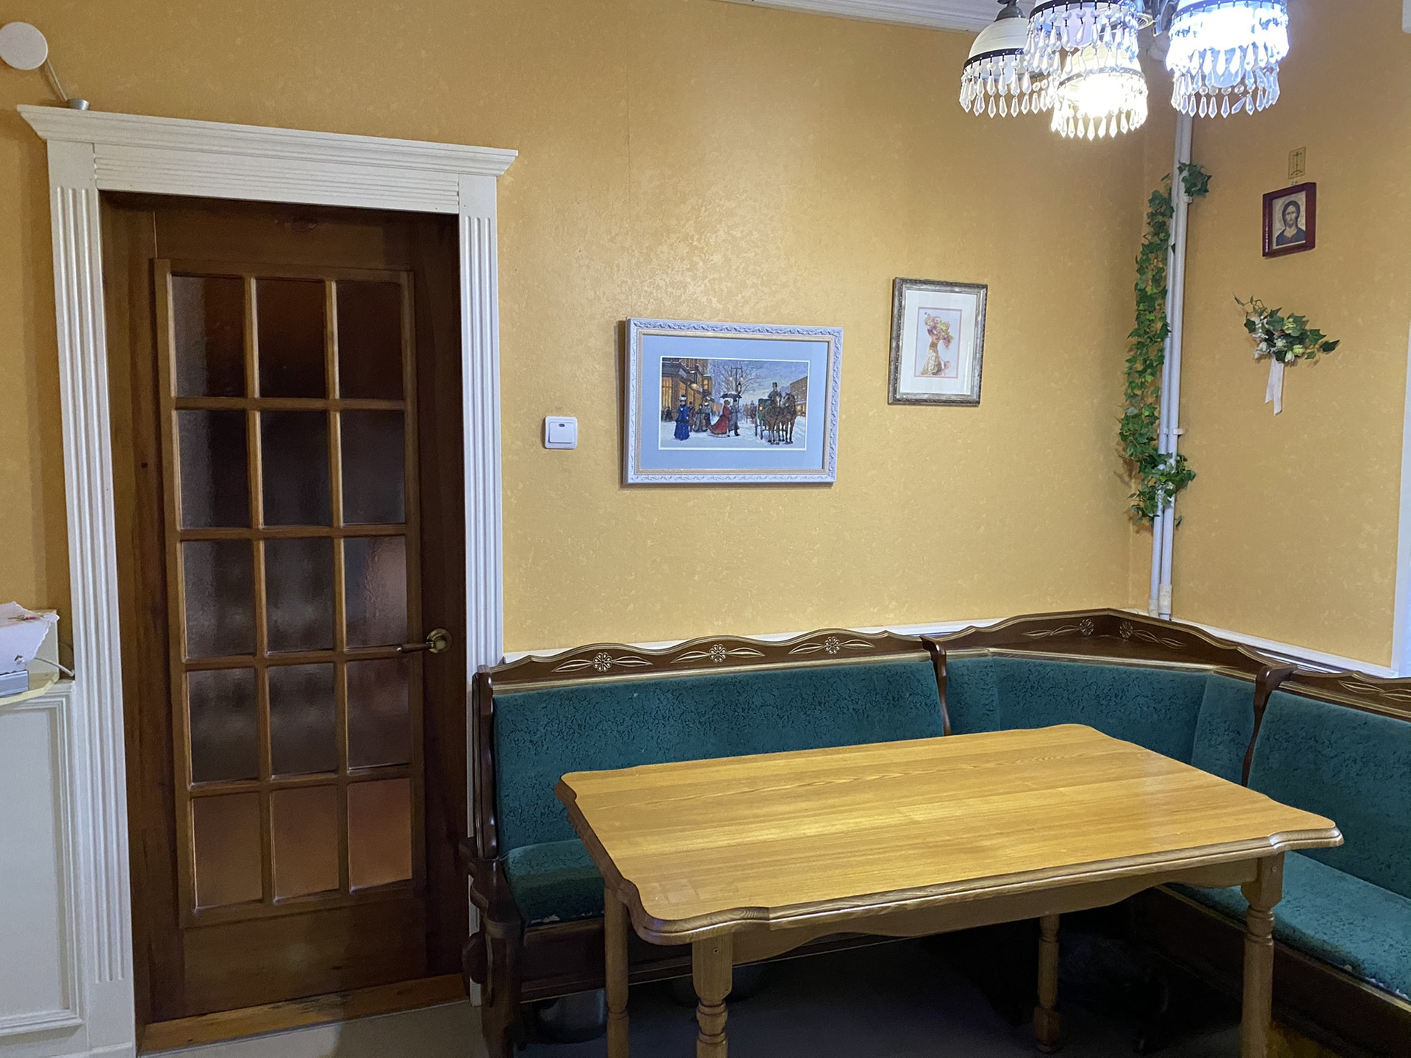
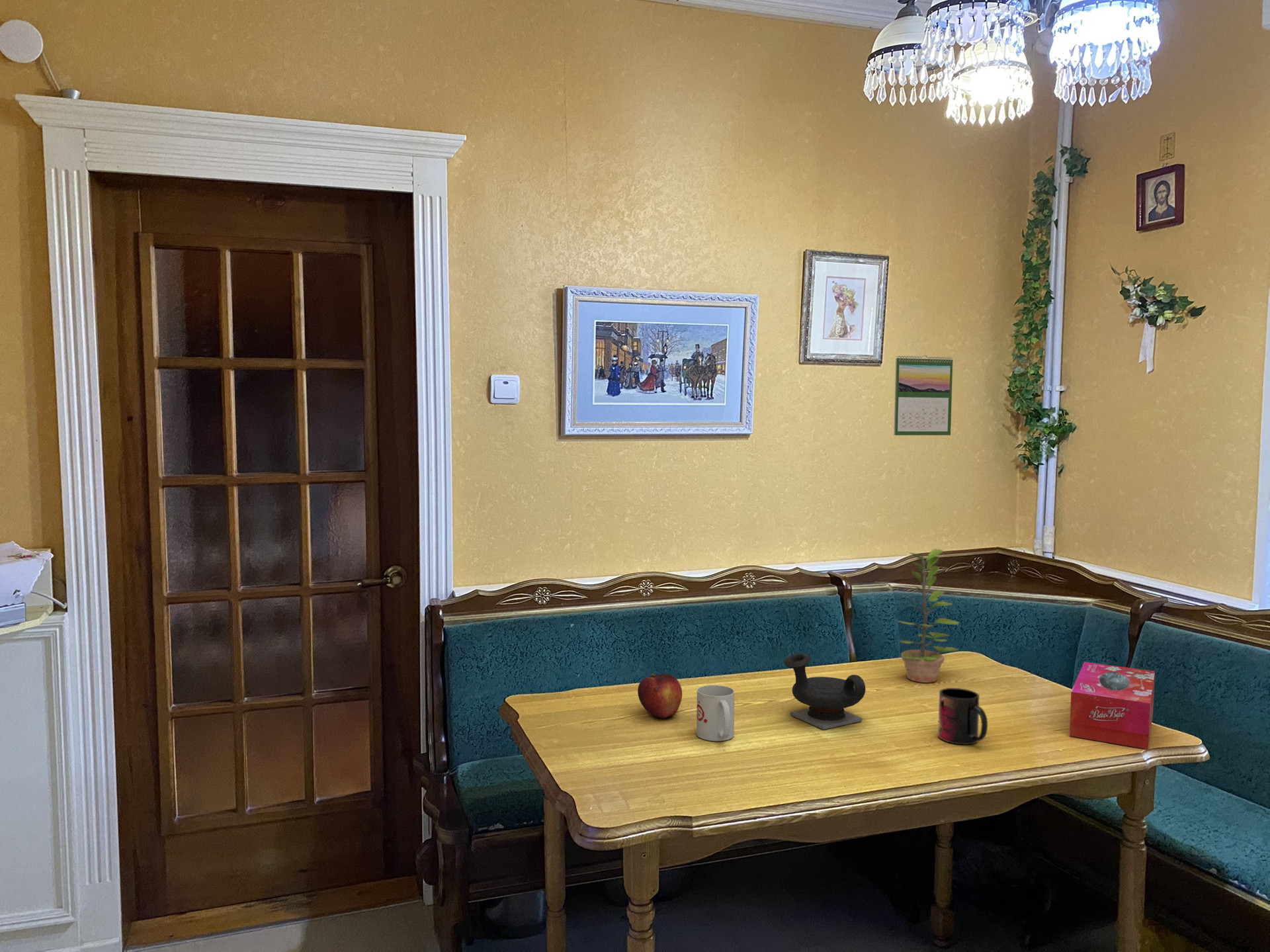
+ tissue box (1113, 702)
+ mug (964, 718)
+ mug (718, 714)
+ calendar (923, 395)
+ plant (928, 613)
+ fruit (660, 693)
+ teapot (827, 687)
